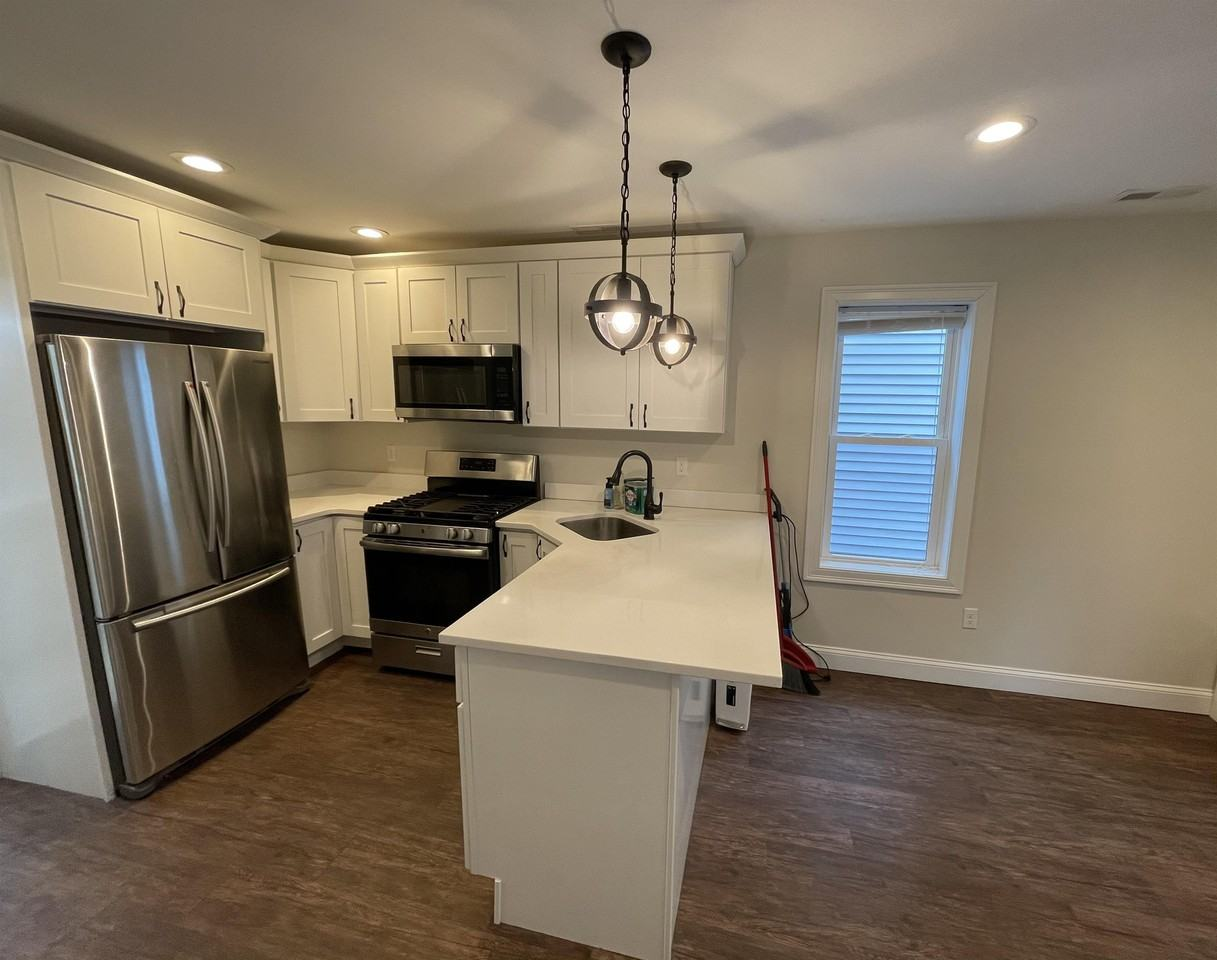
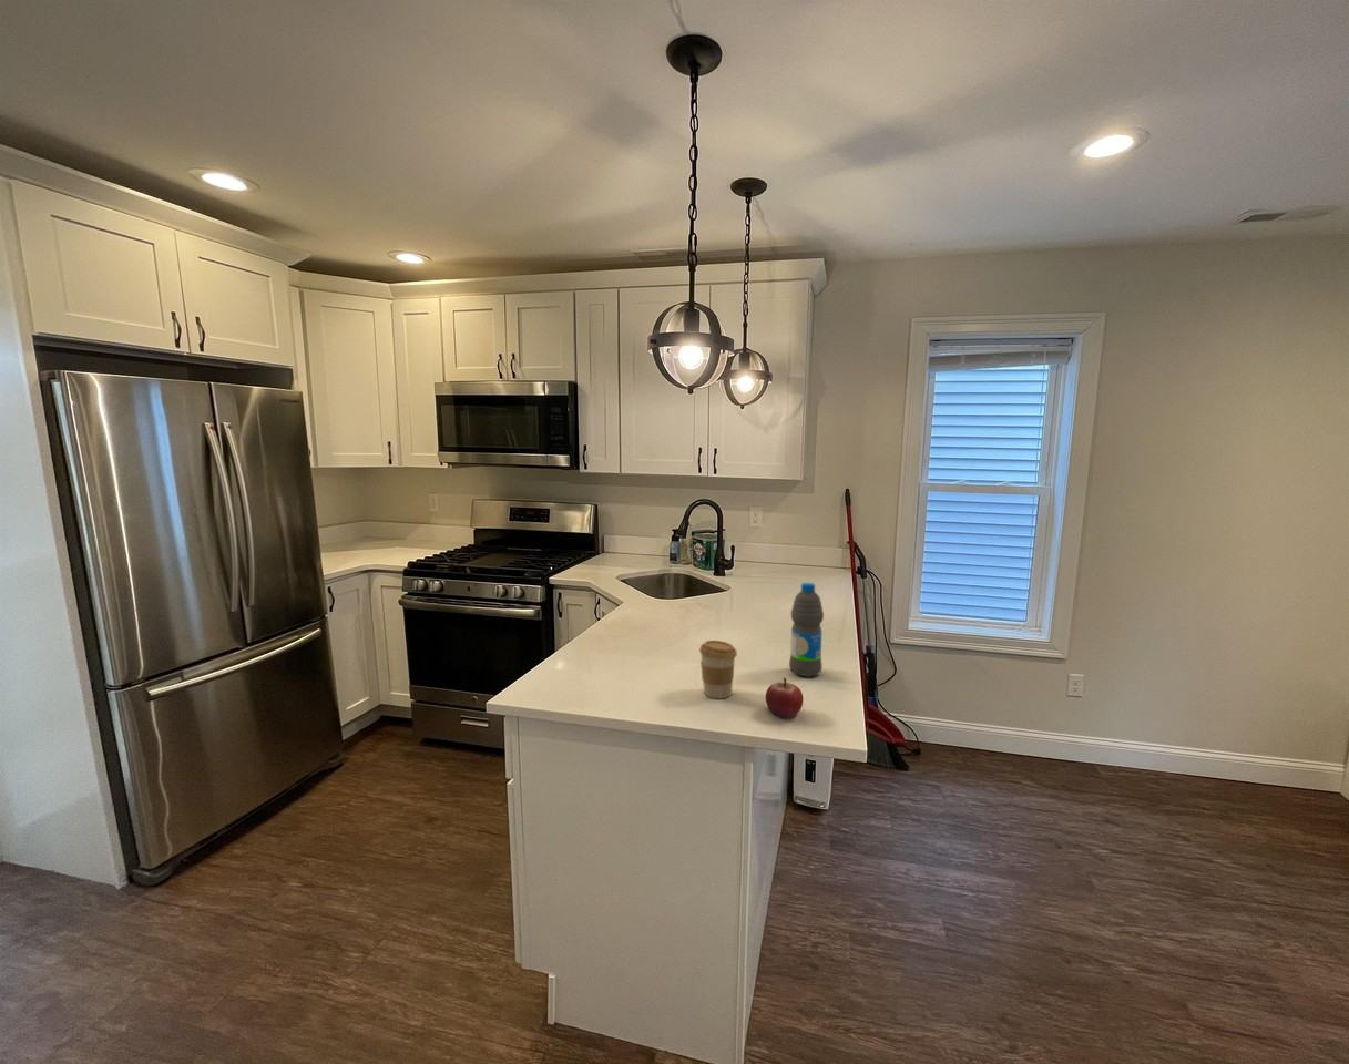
+ water bottle (806, 627)
+ fruit (784, 696)
+ coffee cup (717, 667)
